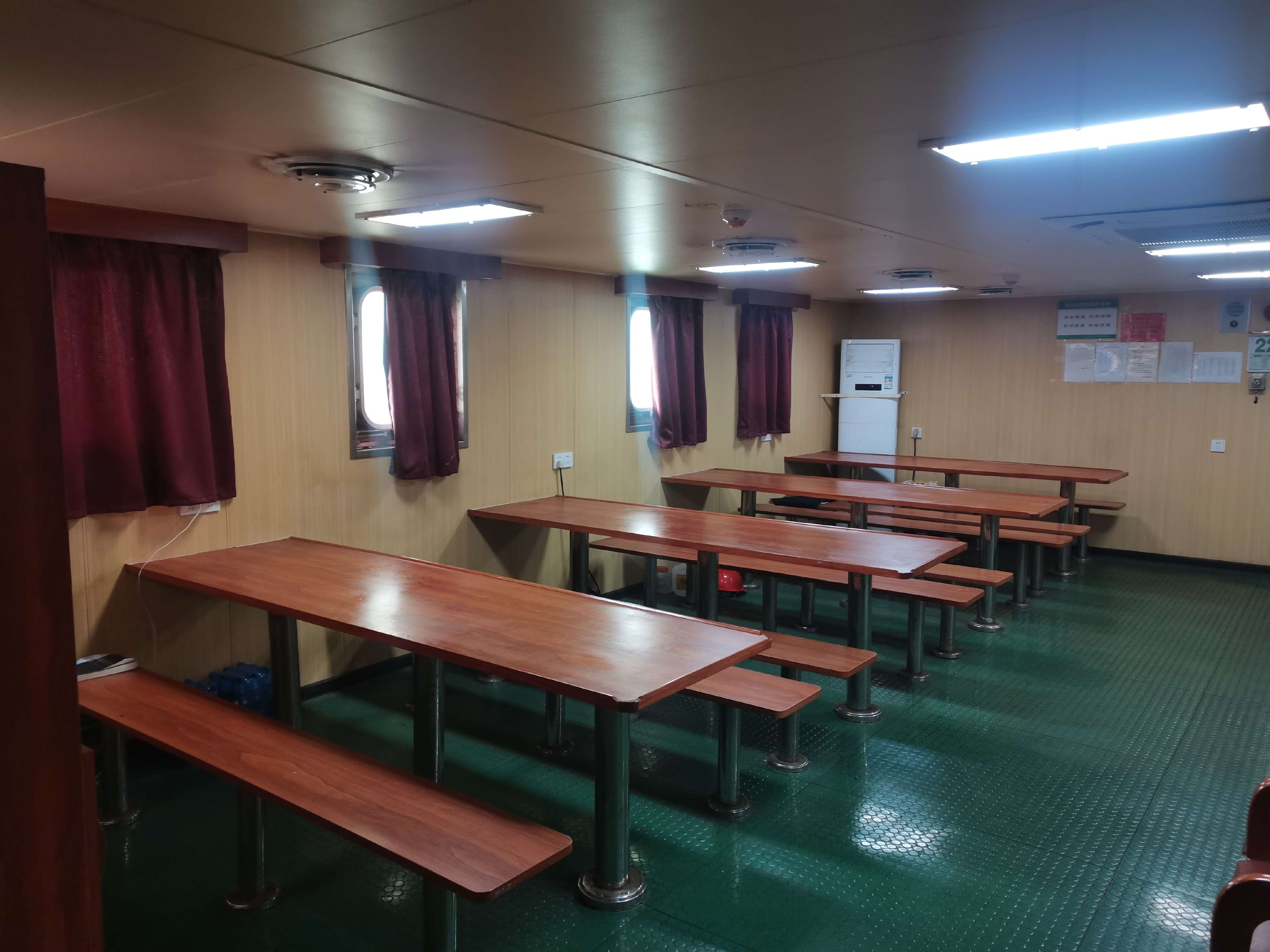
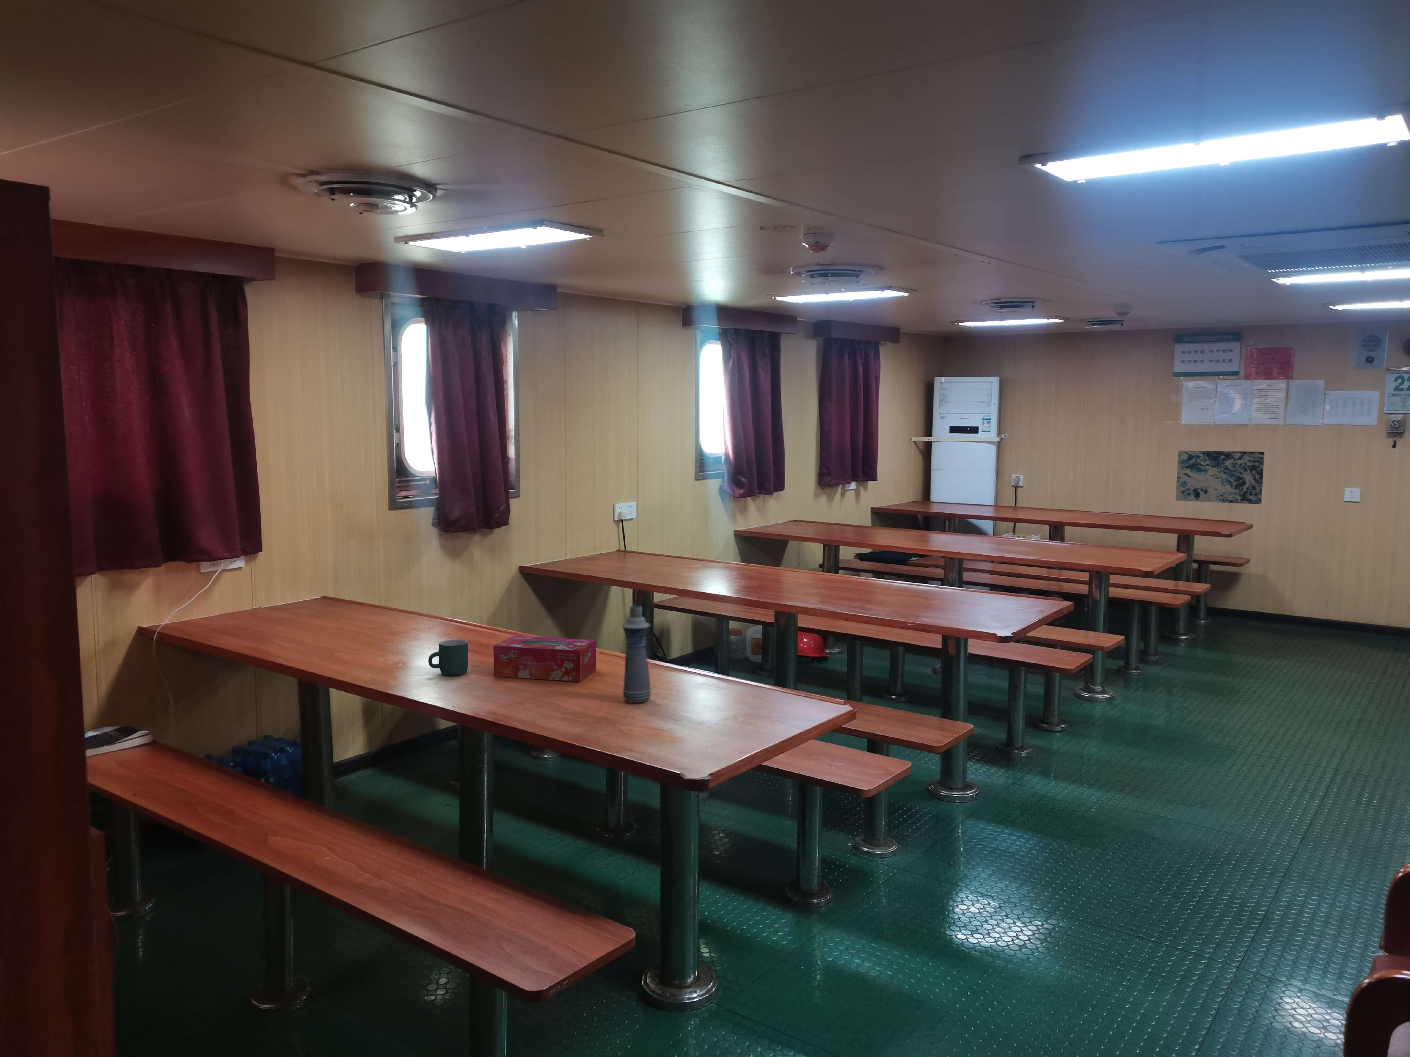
+ wall art (1219, 476)
+ mug (450, 658)
+ tissue box (545, 658)
+ bottle (636, 653)
